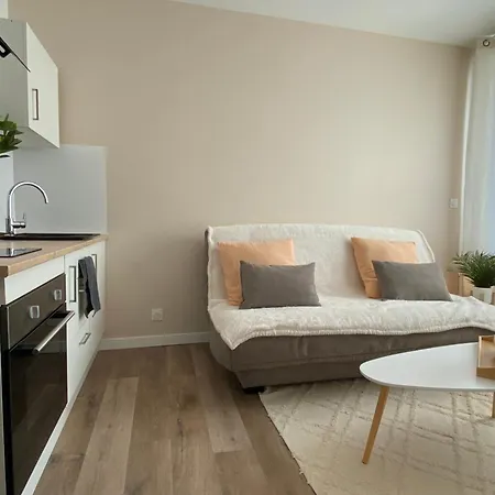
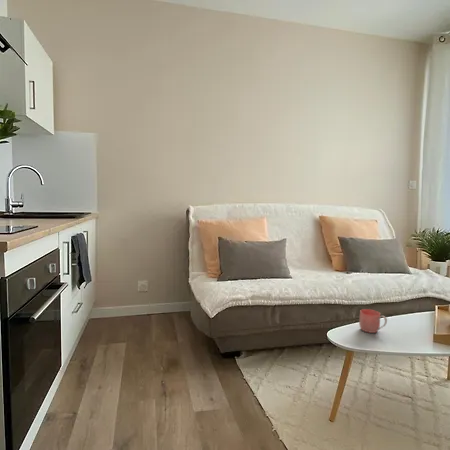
+ mug (373, 322)
